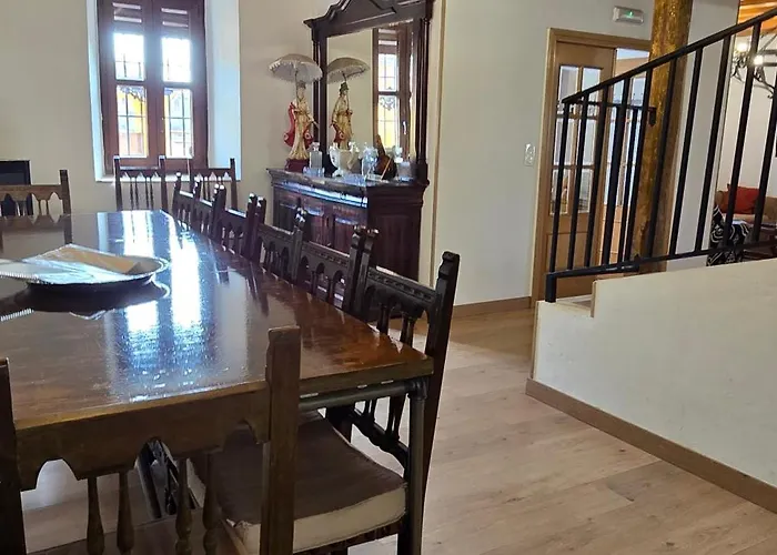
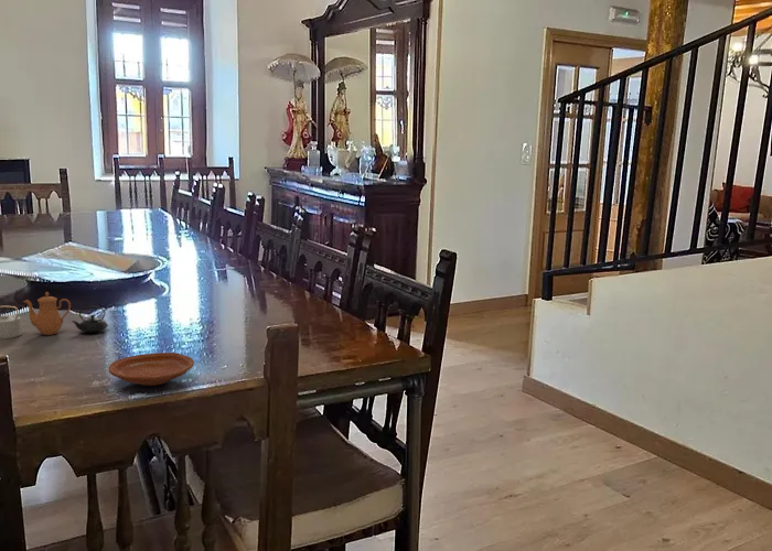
+ plate (152, 371)
+ teapot (45, 312)
